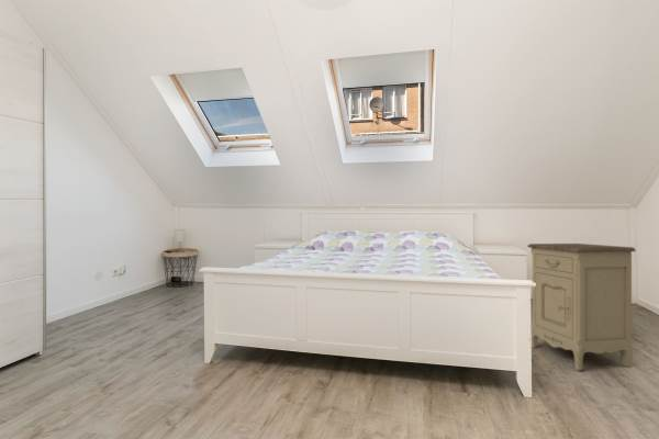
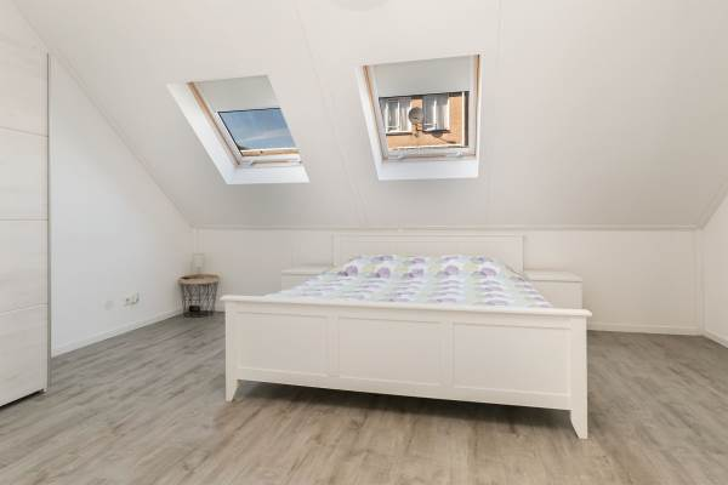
- nightstand (572, 301)
